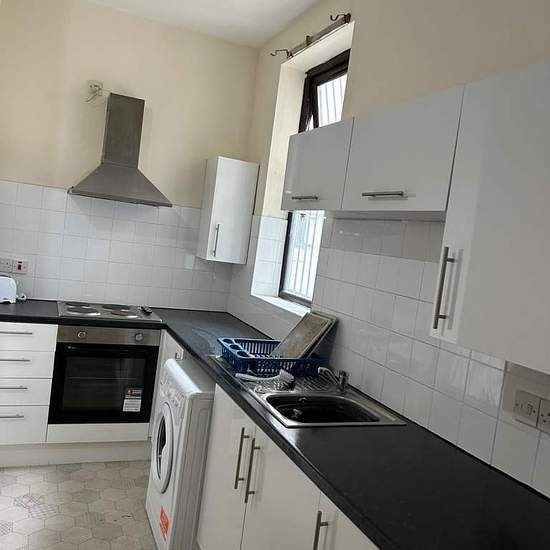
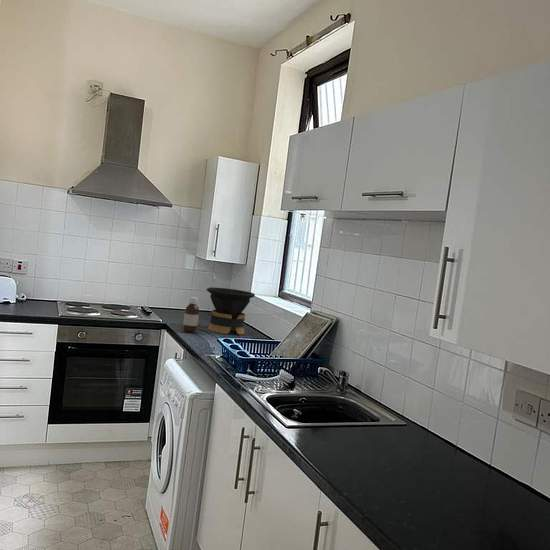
+ bottle (191, 314)
+ coffee maker (227, 310)
